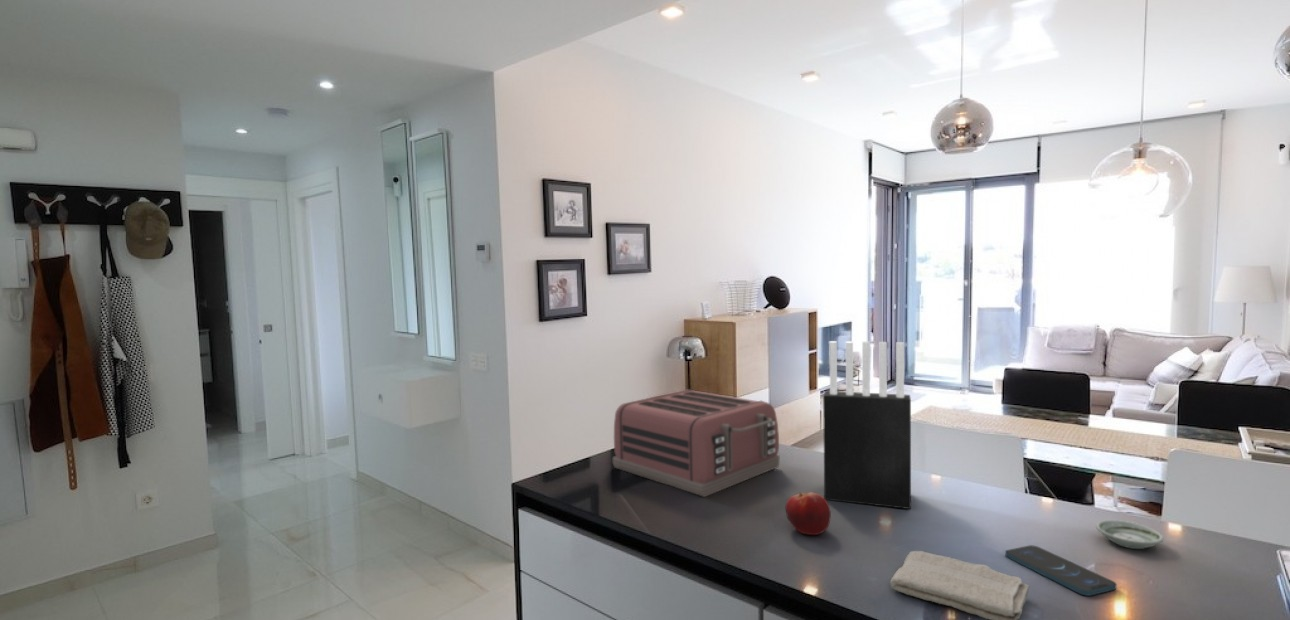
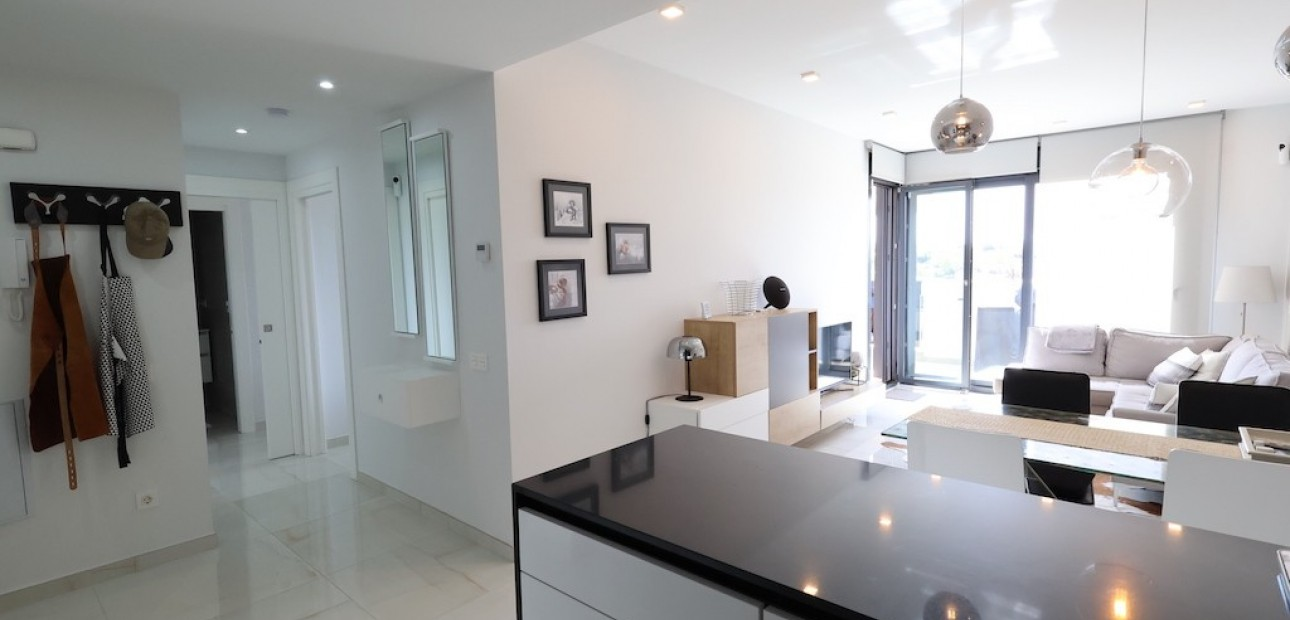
- washcloth (958, 583)
- fruit (808, 512)
- saucer (1128, 536)
- smartphone (1057, 569)
- toaster (700, 436)
- knife block (867, 417)
